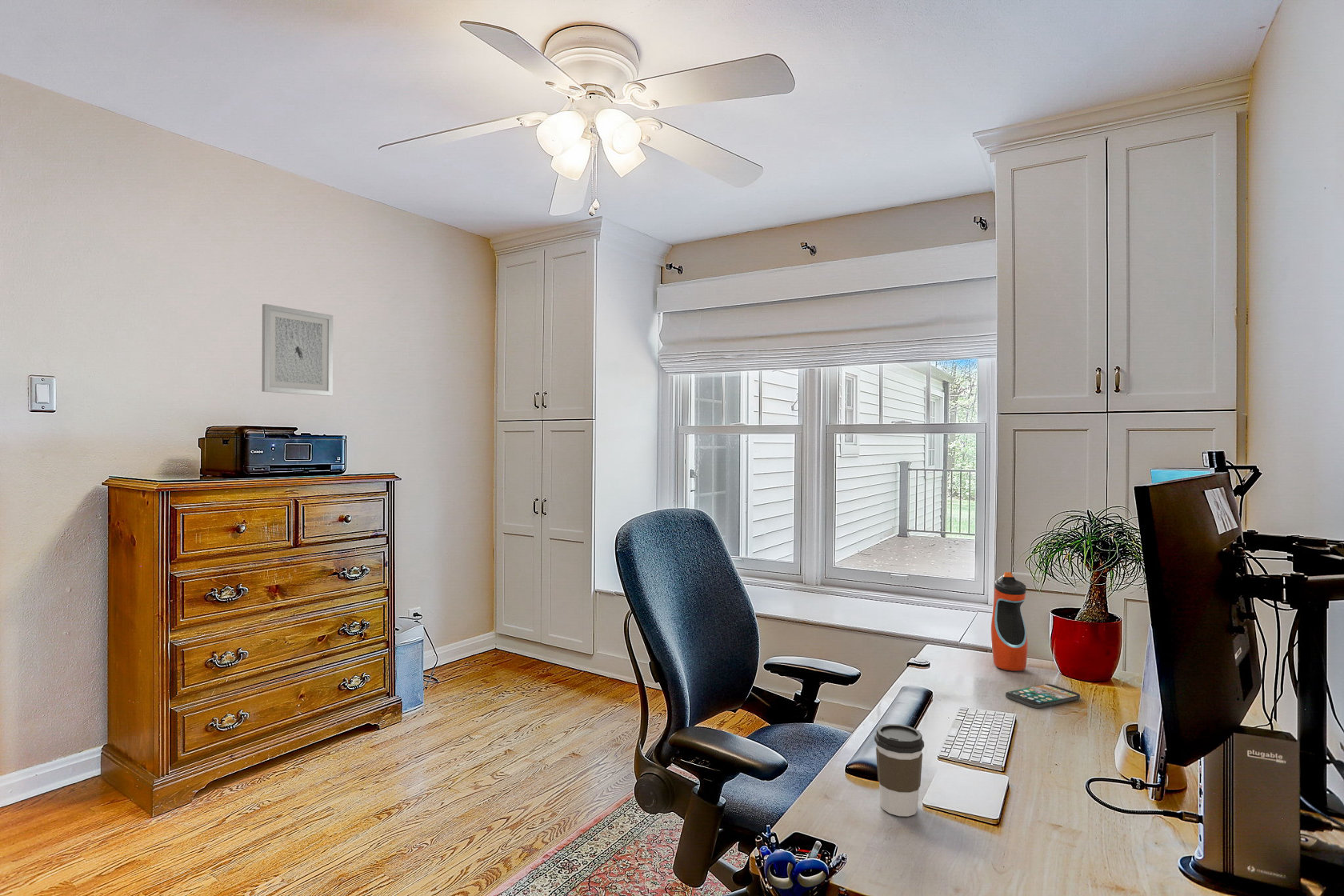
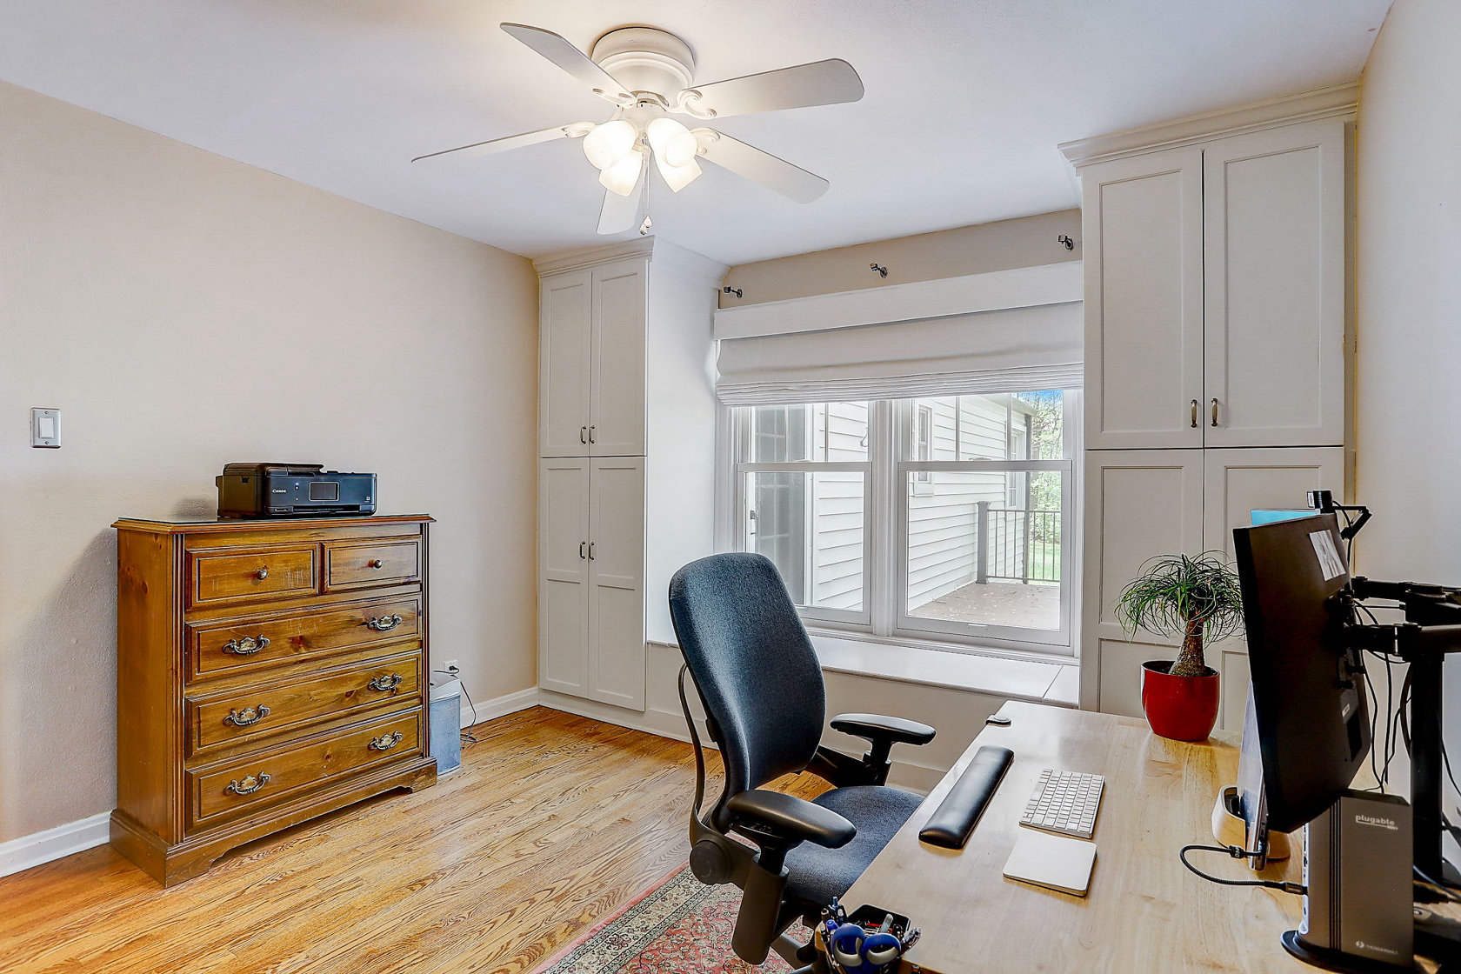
- wall art (298, 351)
- water bottle (1009, 619)
- smartphone (1042, 695)
- coffee cup (898, 770)
